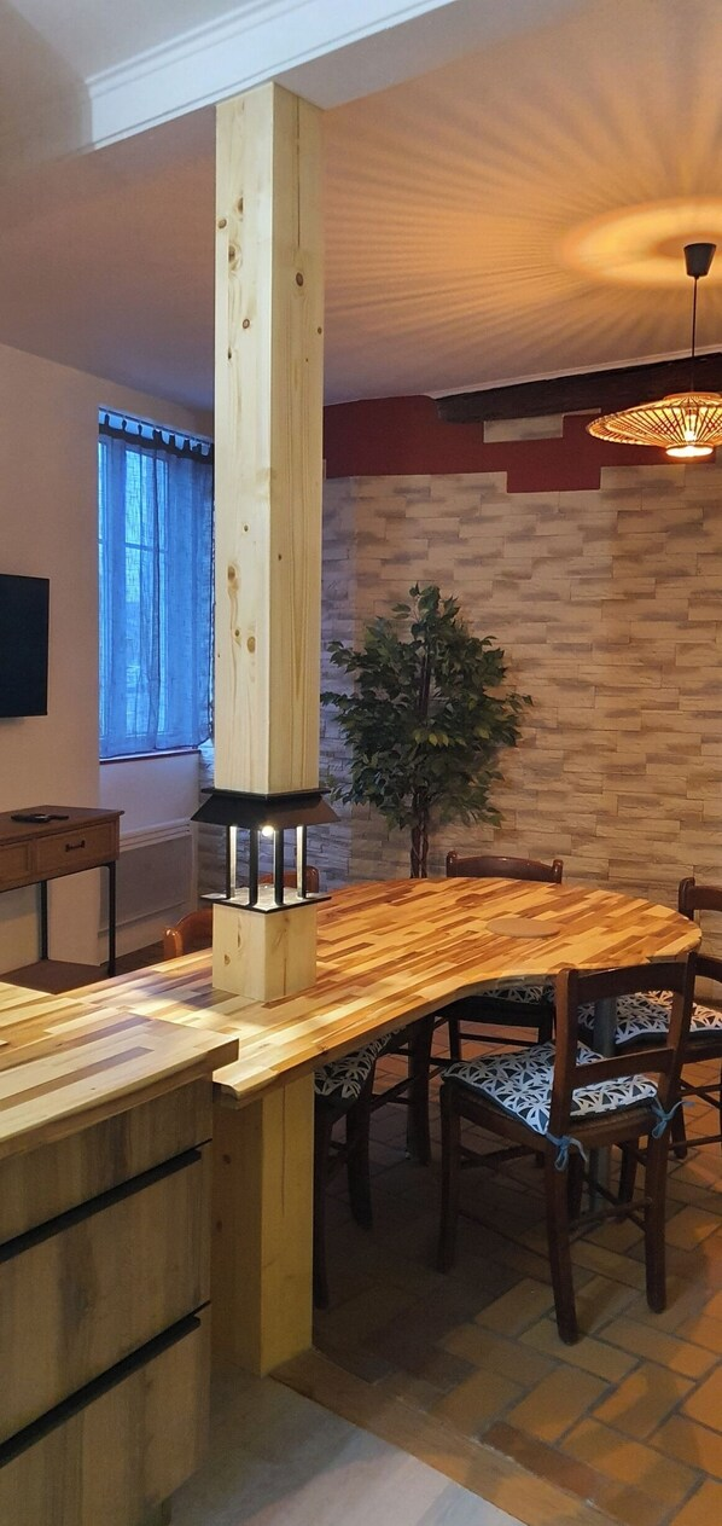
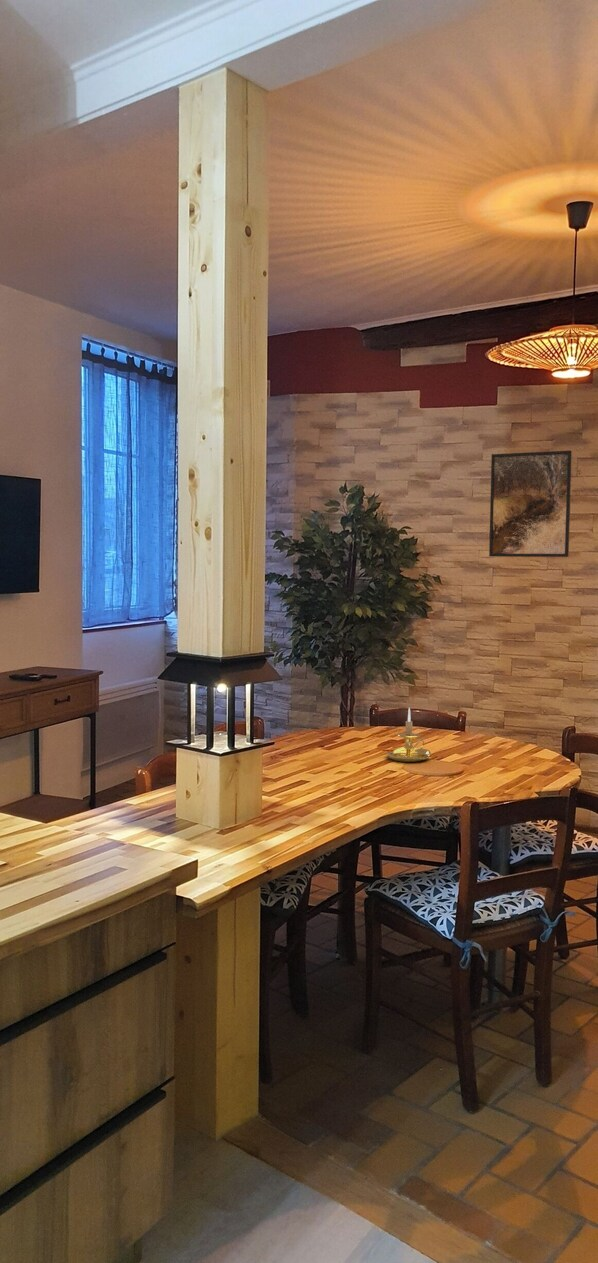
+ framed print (529, 504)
+ candle holder (410, 732)
